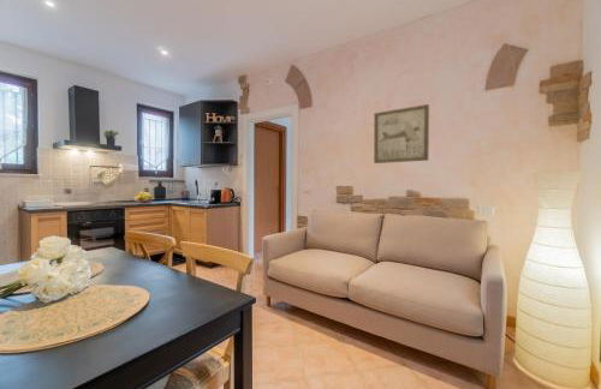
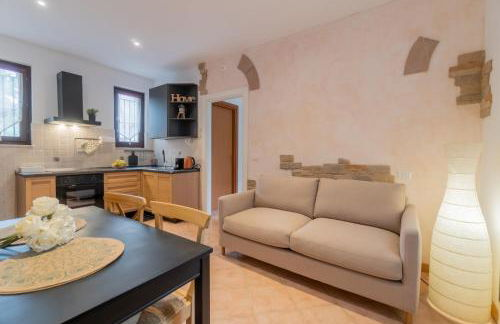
- wall art (399, 134)
